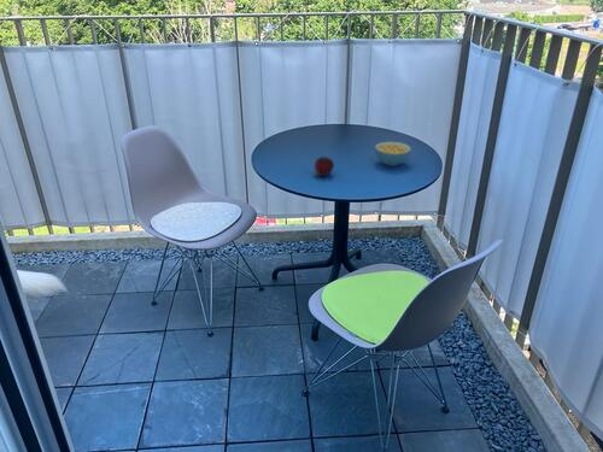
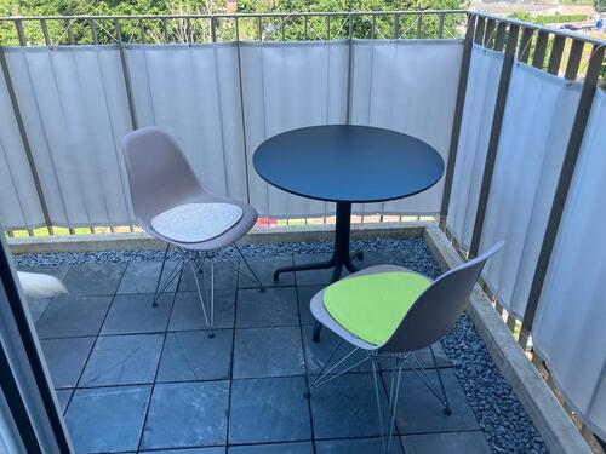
- fruit (323, 166)
- cereal bowl (392, 155)
